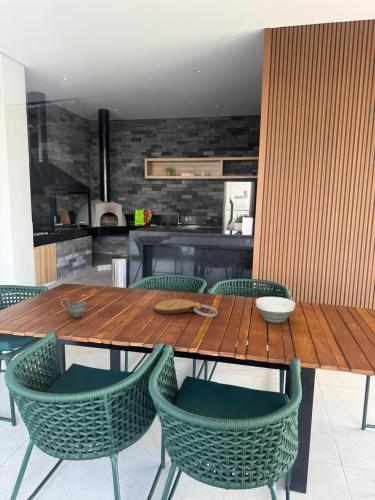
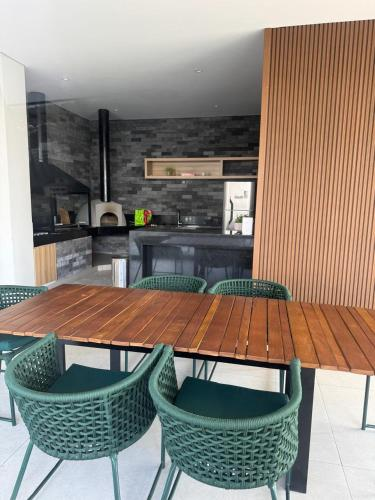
- key chain (186, 306)
- cup (75, 307)
- bowl (274, 310)
